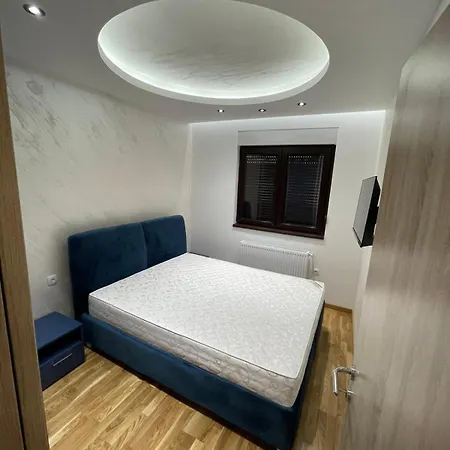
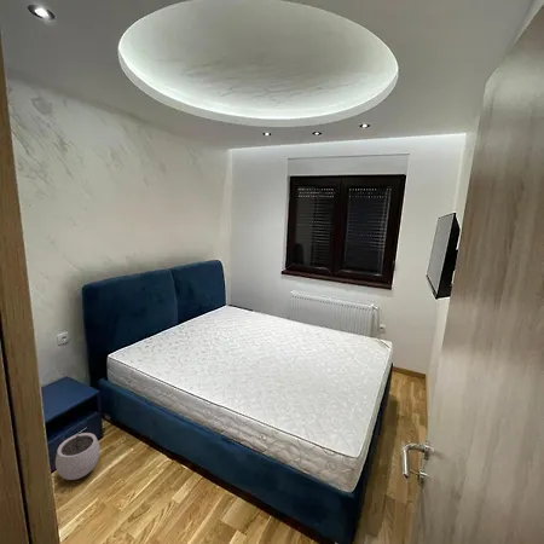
+ plant pot (77, 452)
